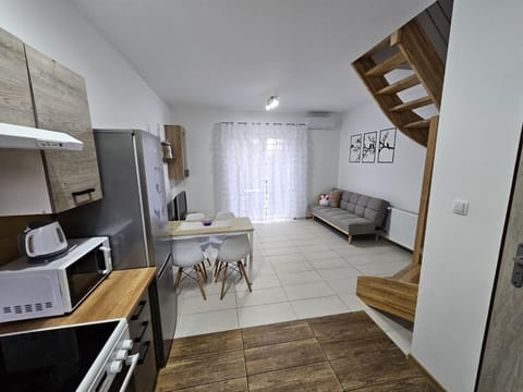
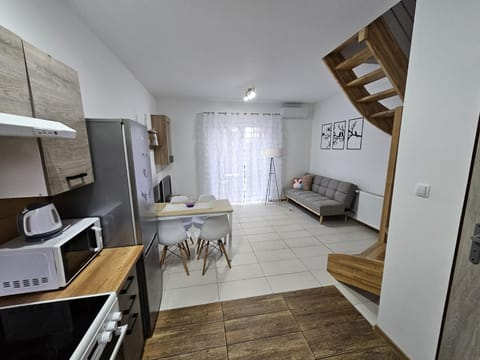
+ floor lamp (275, 178)
